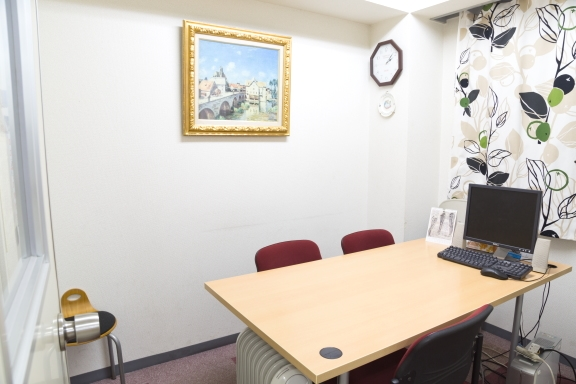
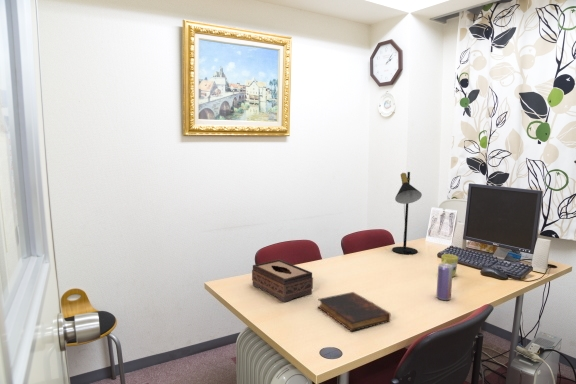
+ tissue box (281, 279)
+ mug (447, 263)
+ table lamp (406, 212)
+ book (352, 309)
+ beverage can (444, 281)
